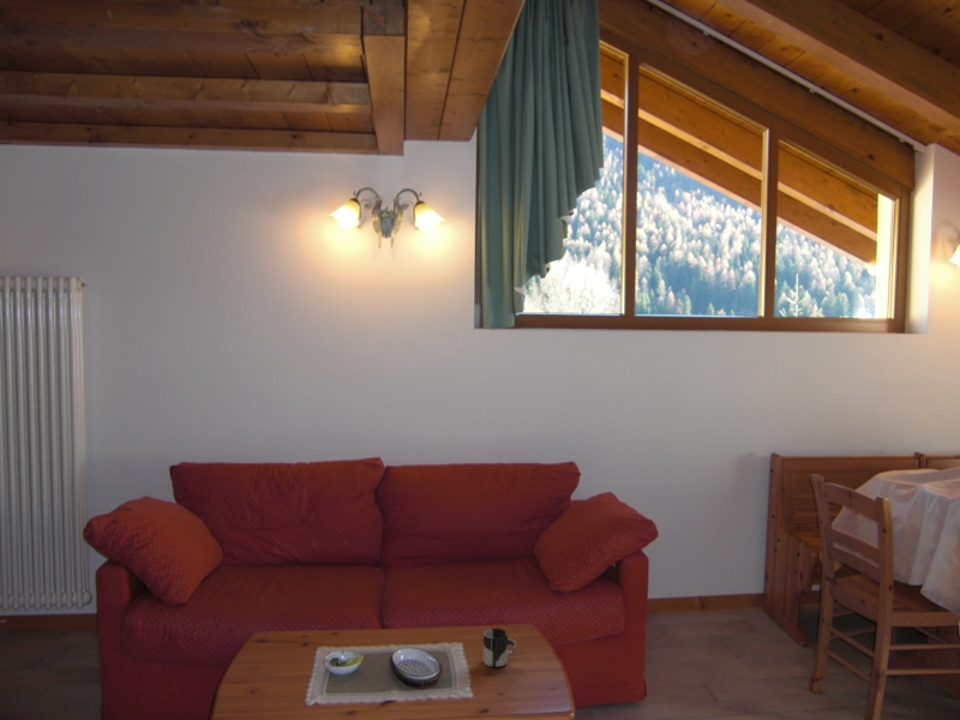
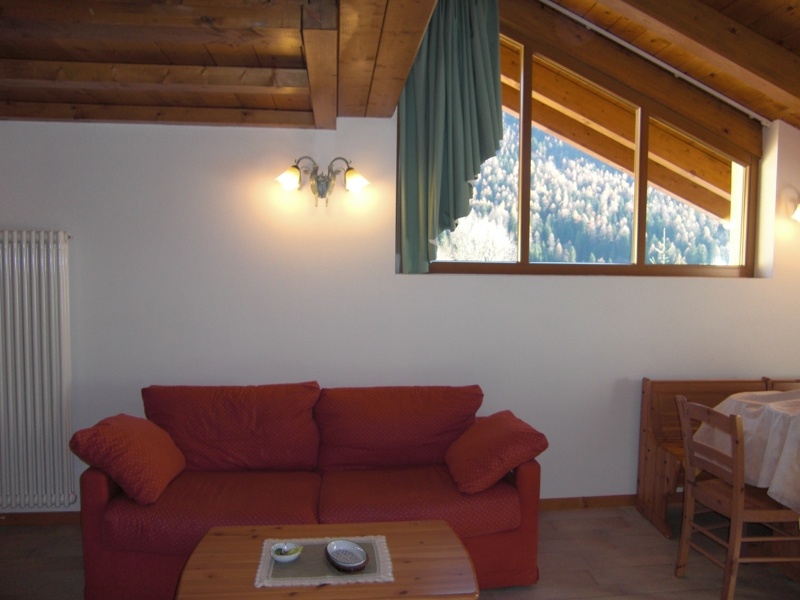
- cup (499, 648)
